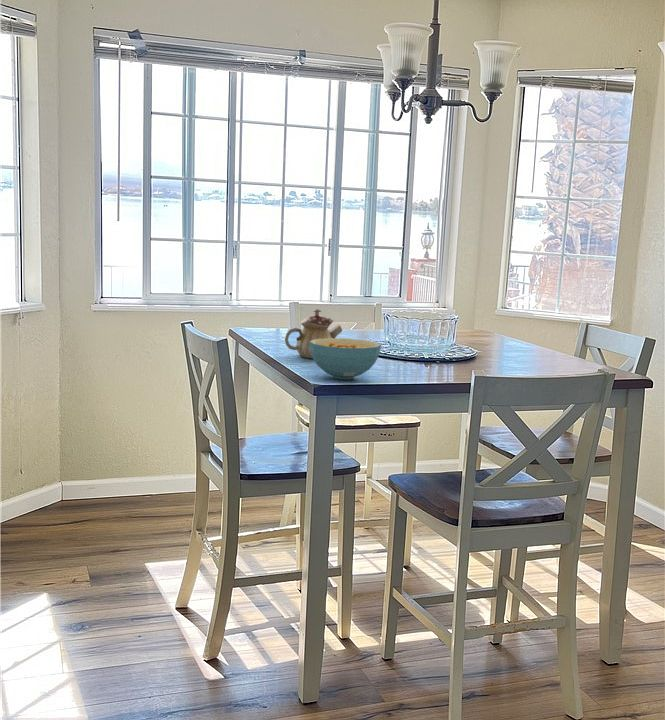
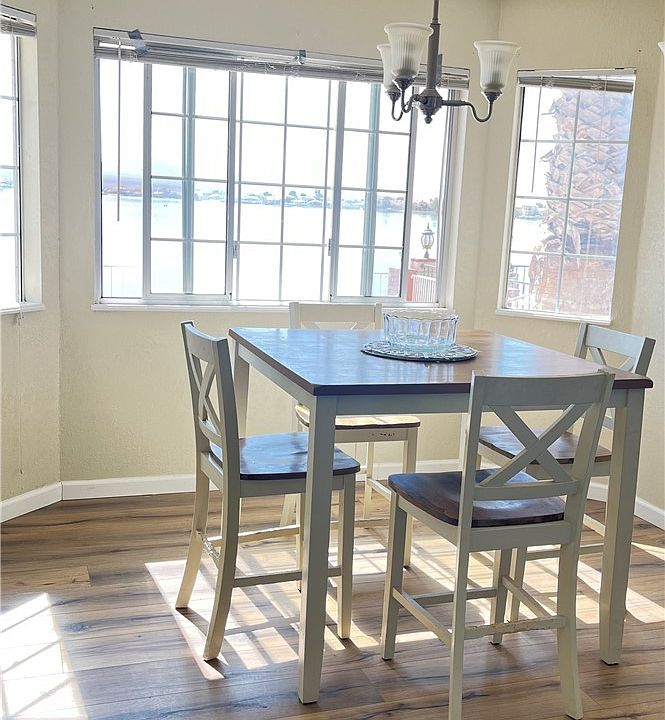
- cereal bowl (344, 360)
- teapot (313, 332)
